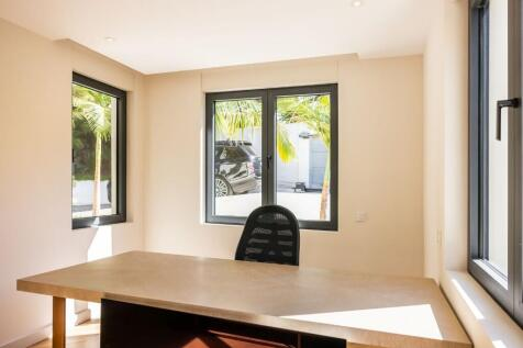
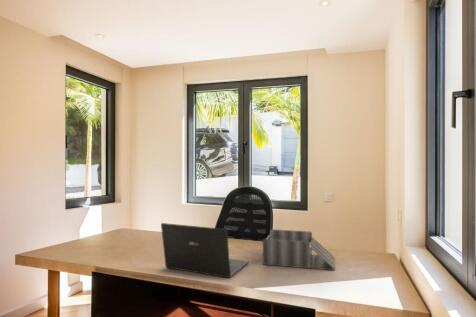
+ laptop (206, 243)
+ desk organizer (299, 248)
